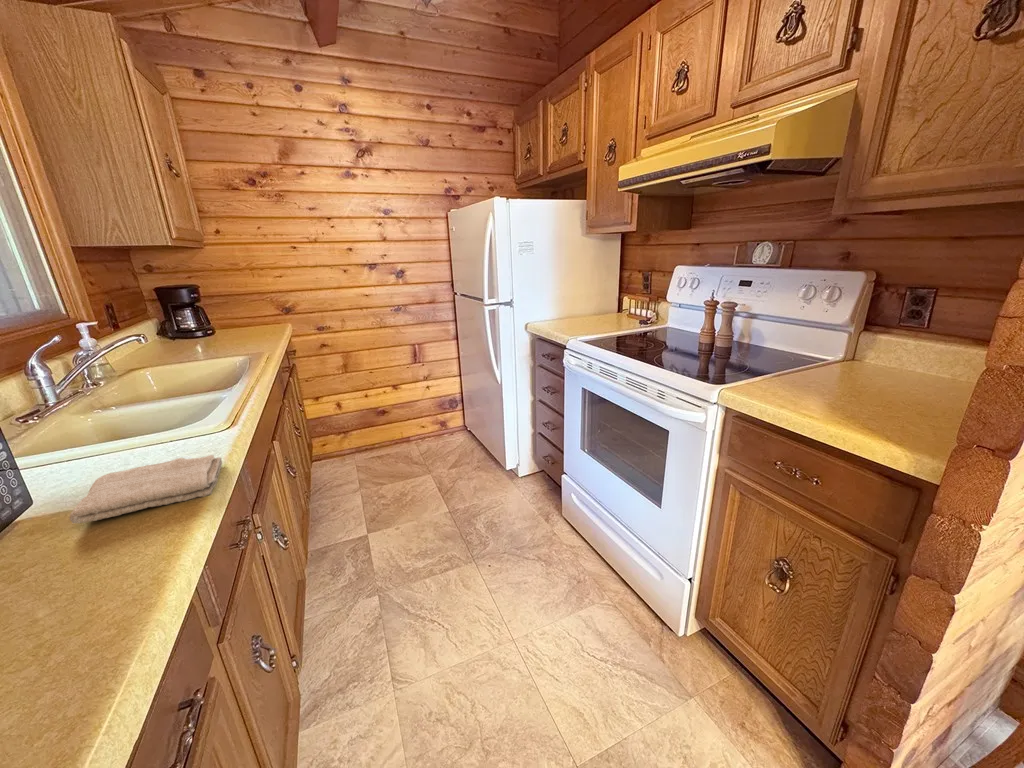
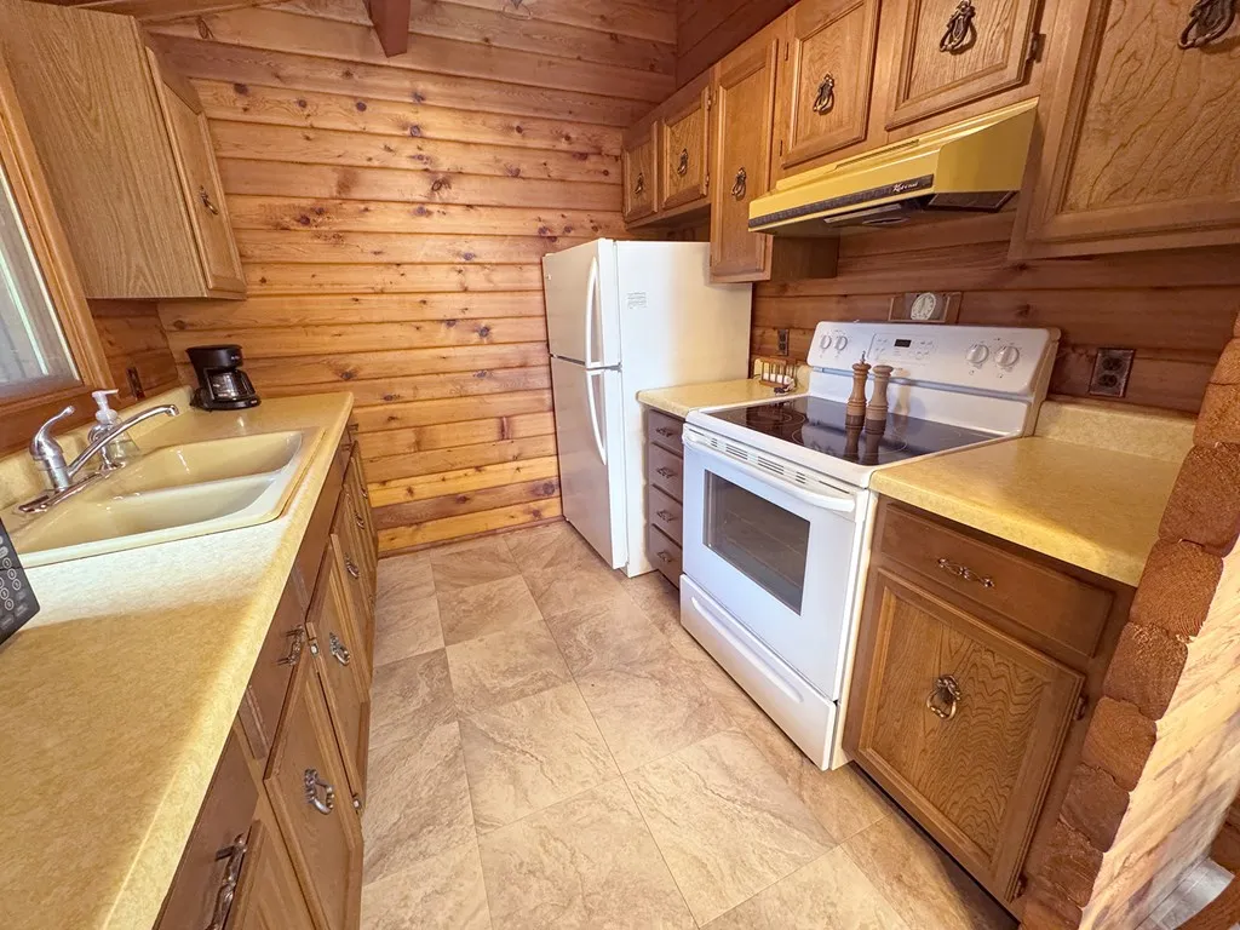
- washcloth (154, 484)
